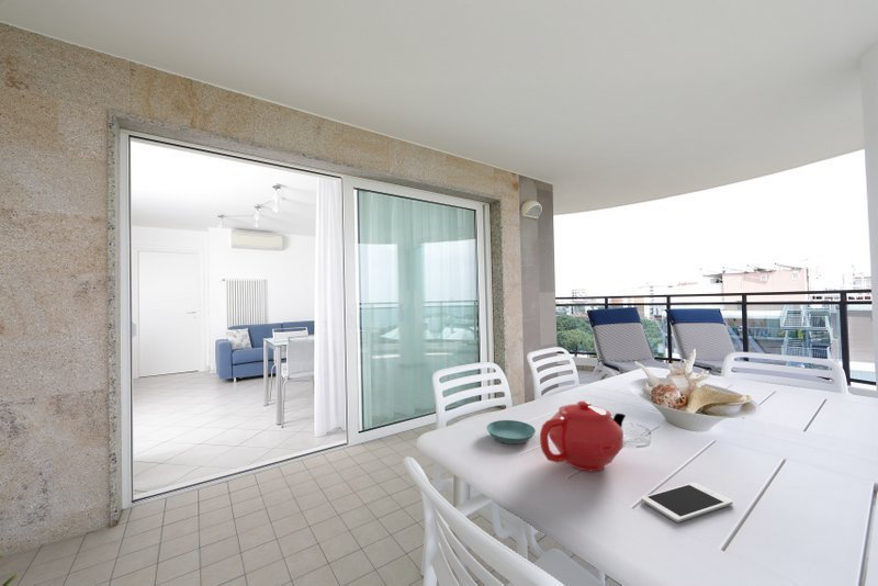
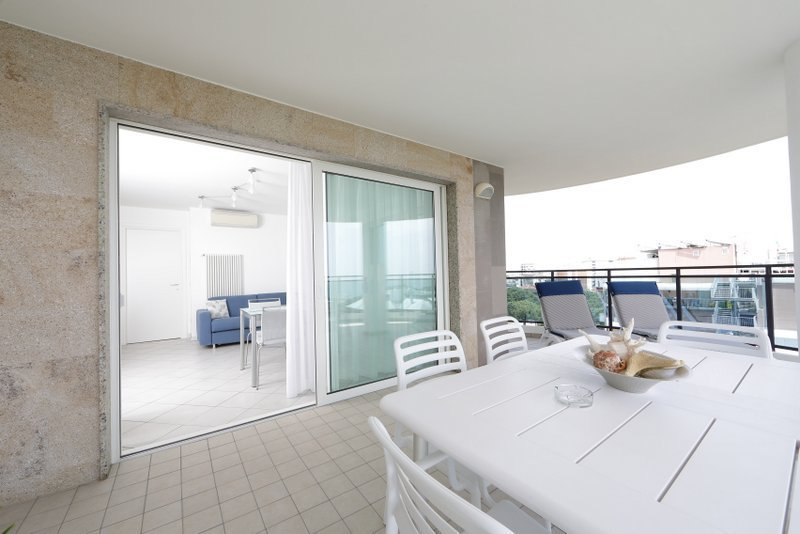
- saucer (510, 432)
- teapot (584, 431)
- cell phone (686, 500)
